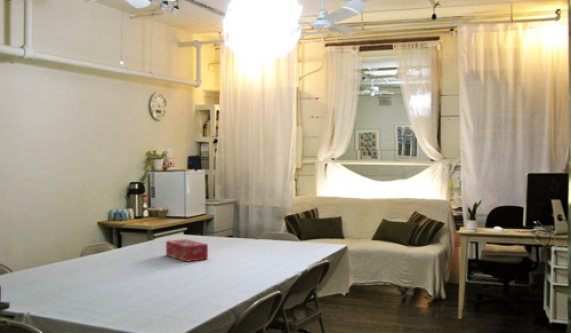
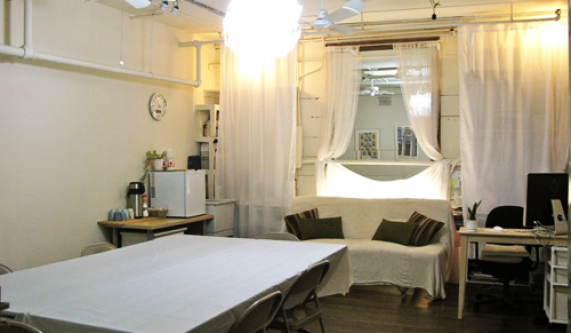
- tissue box (186, 249)
